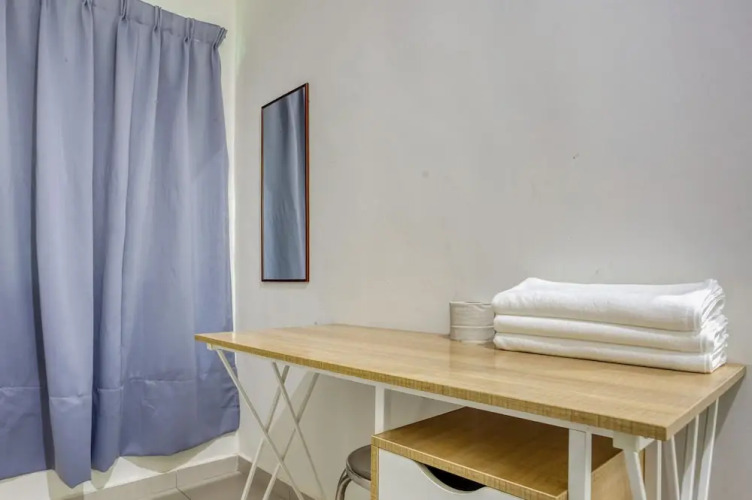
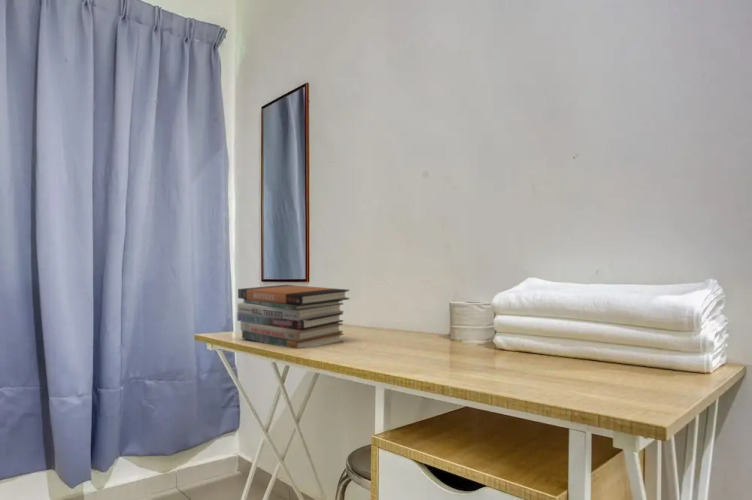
+ book stack (291, 314)
